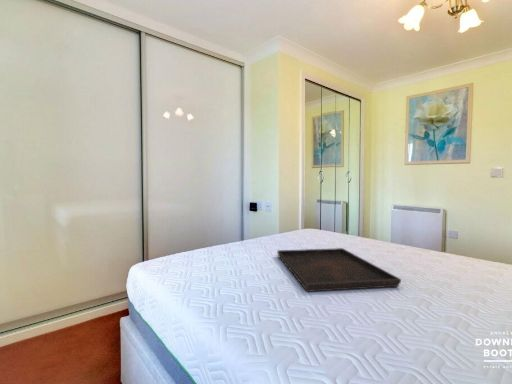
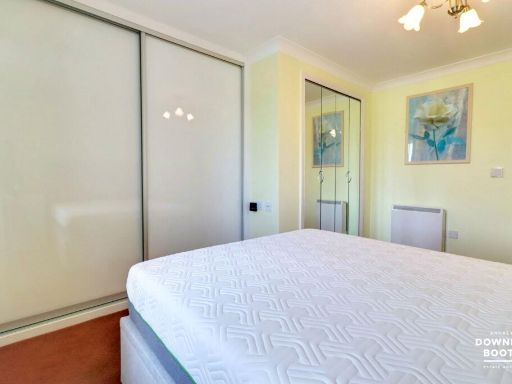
- serving tray (328, 265)
